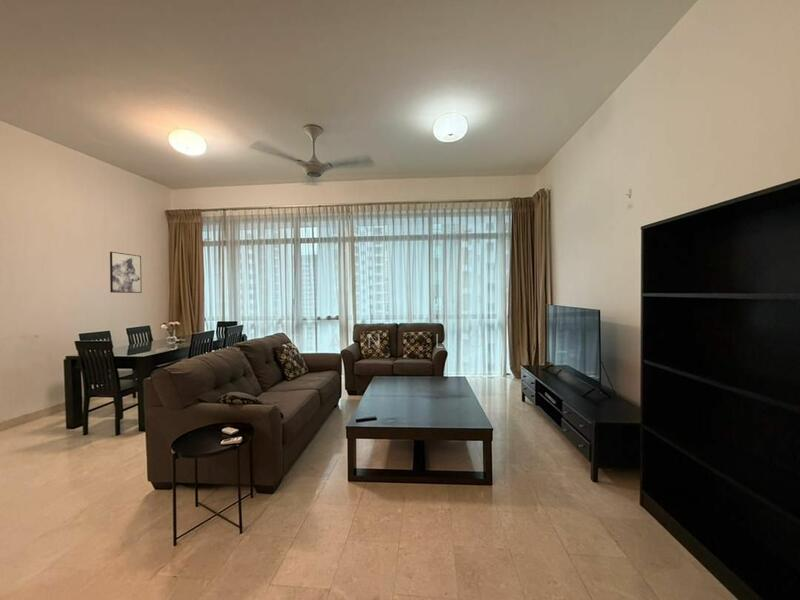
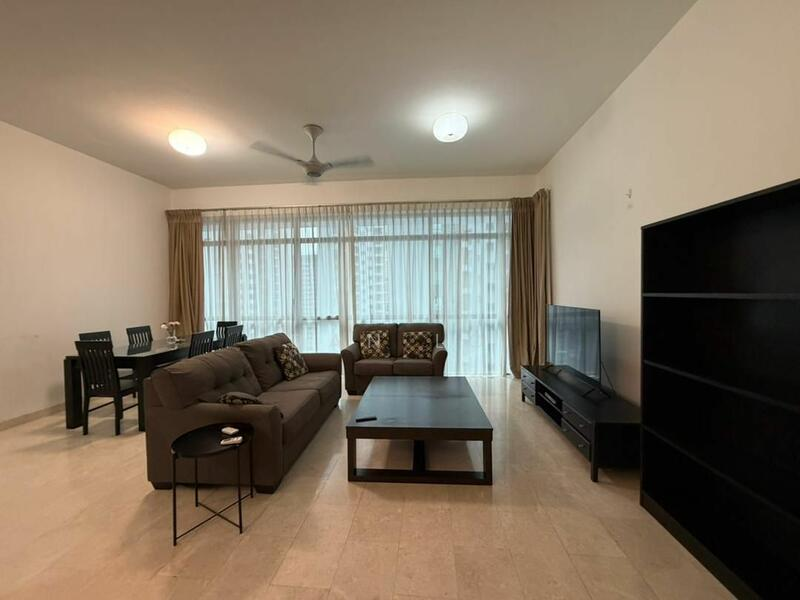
- wall art (126, 273)
